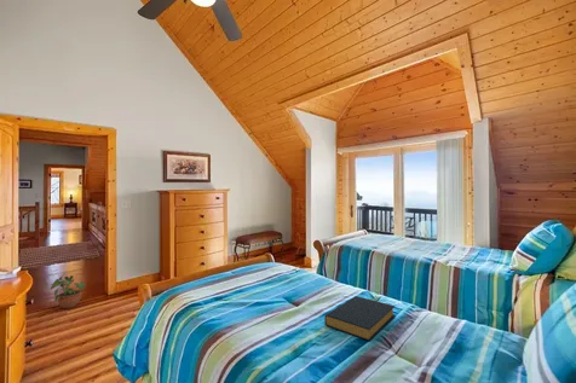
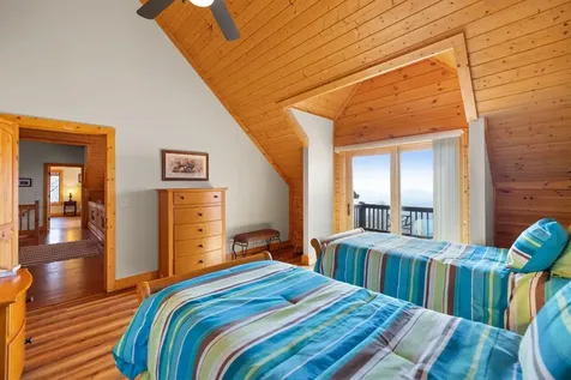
- potted plant (67, 290)
- hardback book (361, 314)
